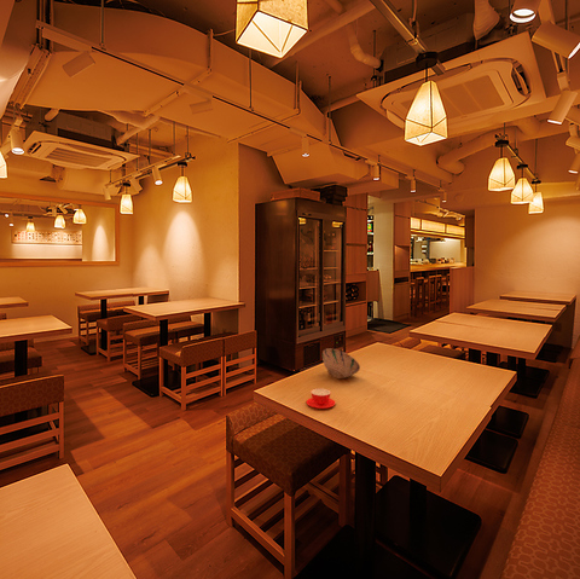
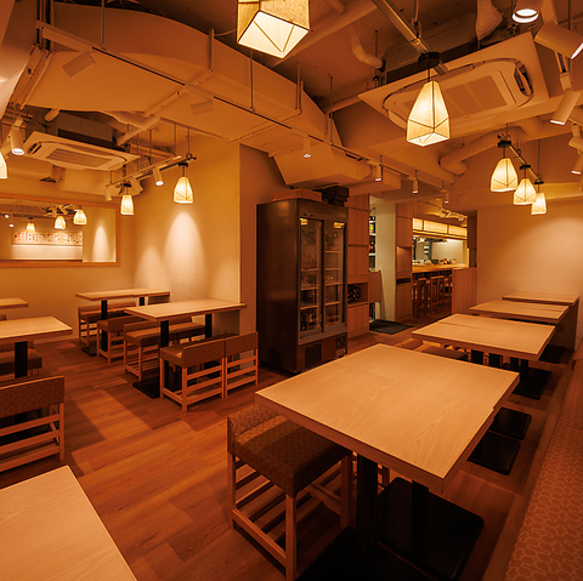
- teacup (320, 398)
- bowl (340, 361)
